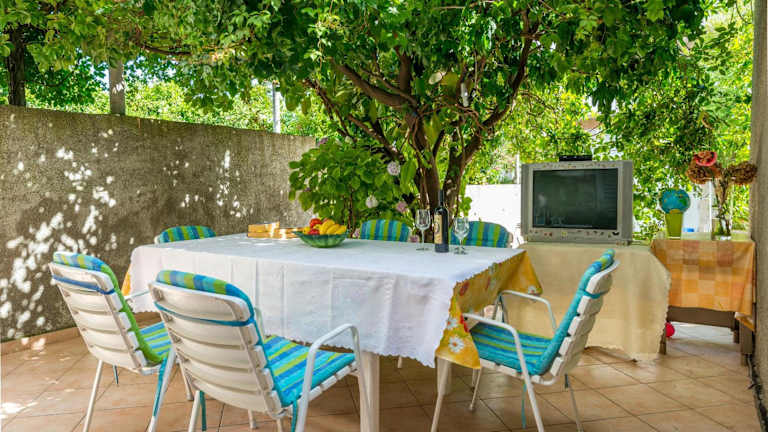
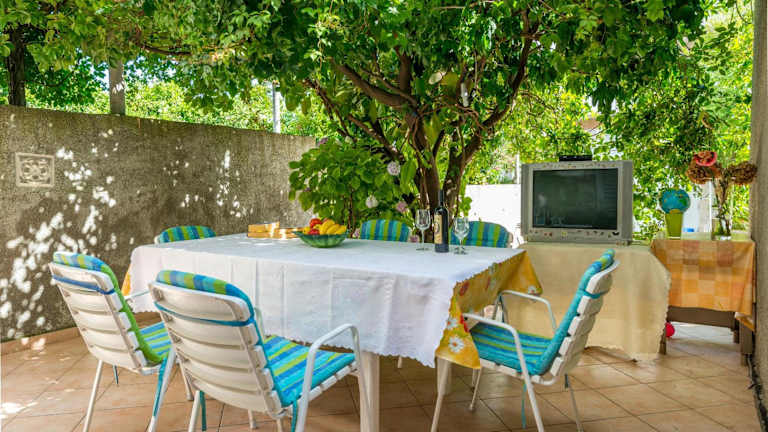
+ wall ornament (34, 171)
